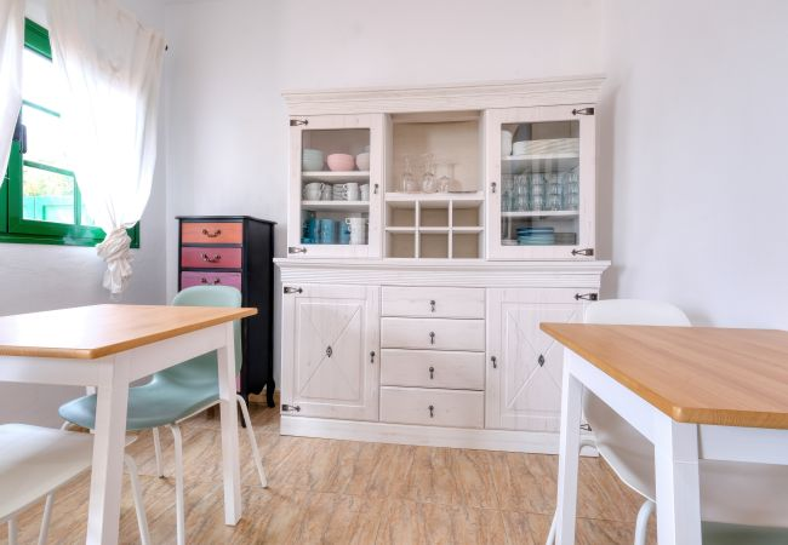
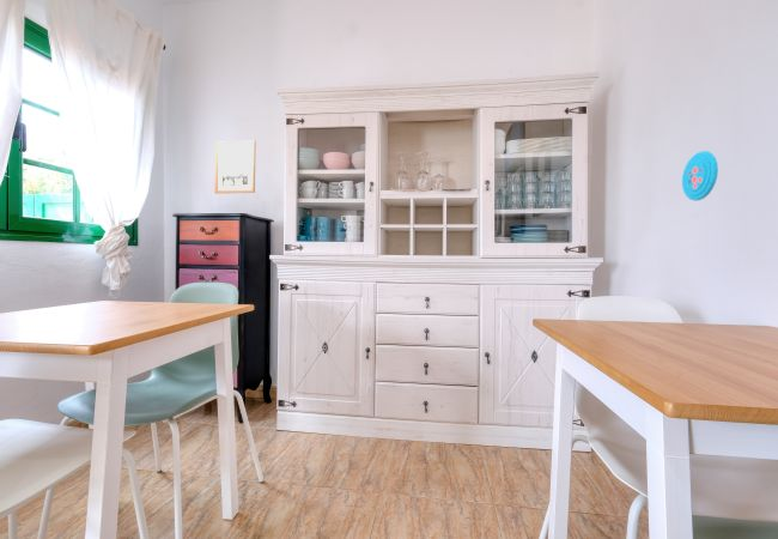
+ wall art (235, 166)
+ button (698, 176)
